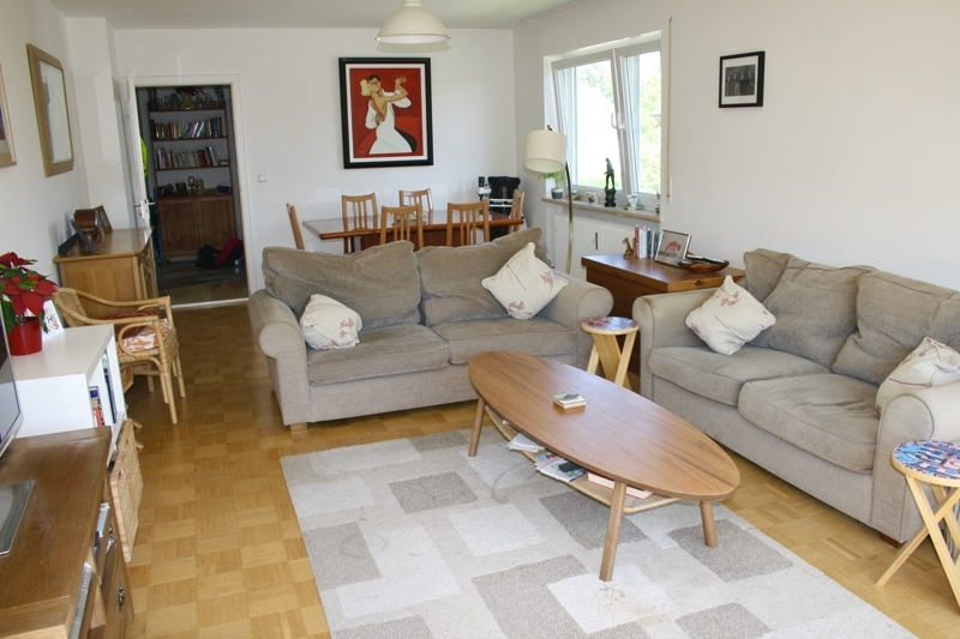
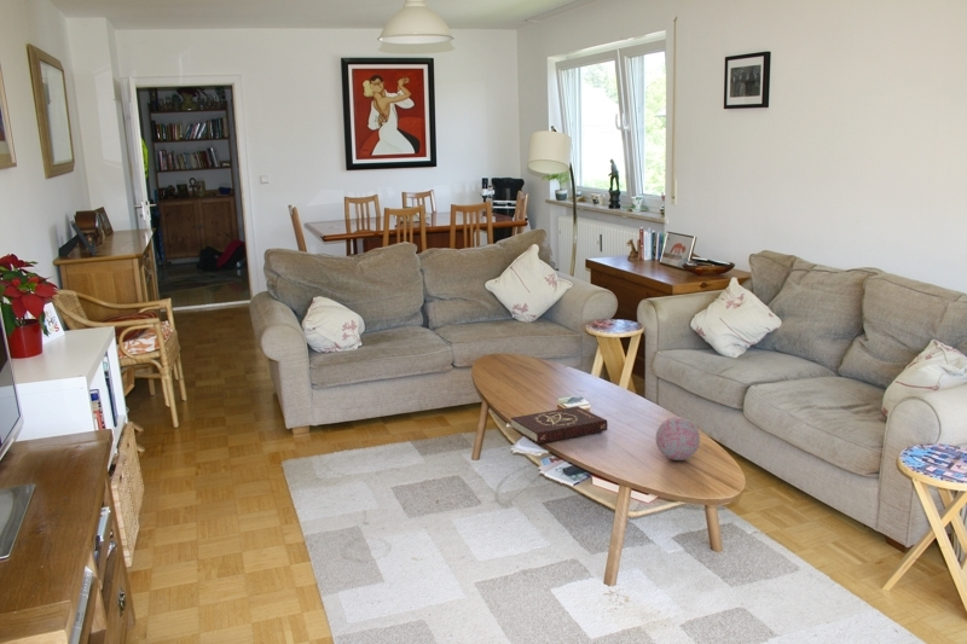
+ decorative orb (677, 437)
+ book (558, 423)
